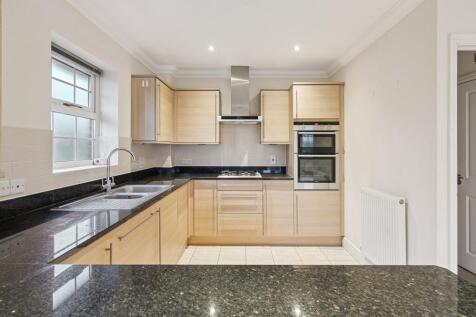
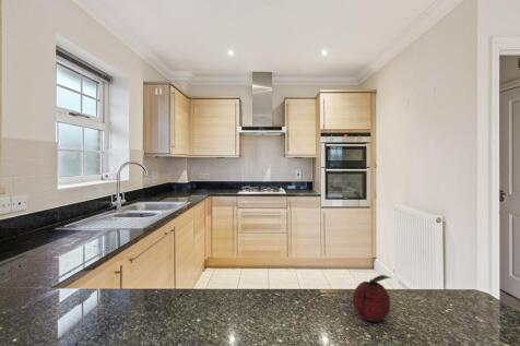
+ fruit (373, 297)
